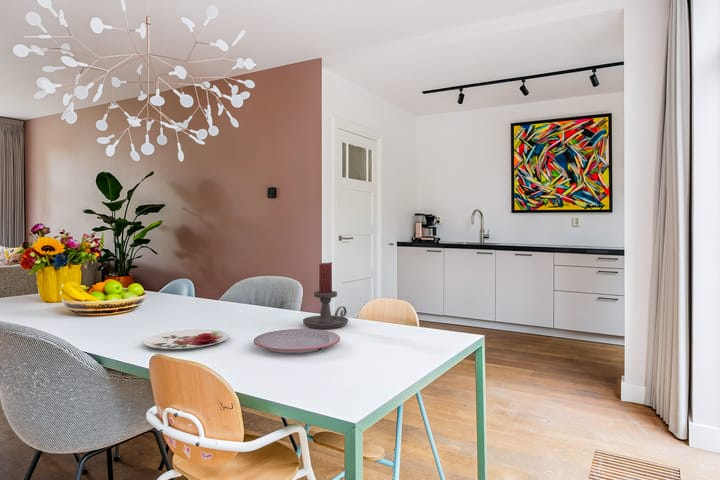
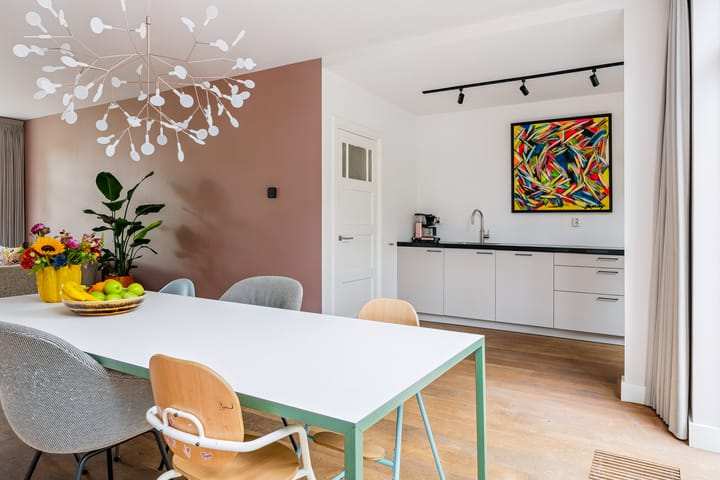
- candle holder (329, 292)
- plate (297, 341)
- plate (187, 337)
